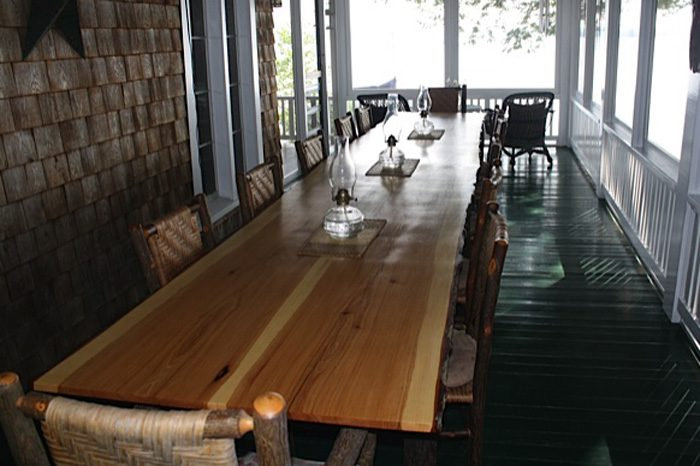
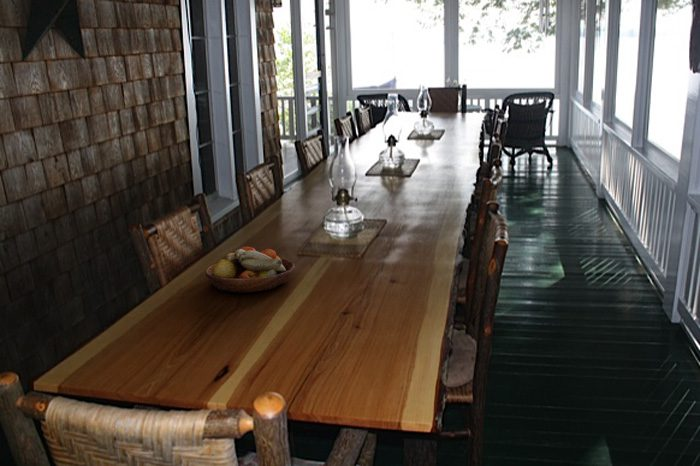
+ fruit bowl (251, 264)
